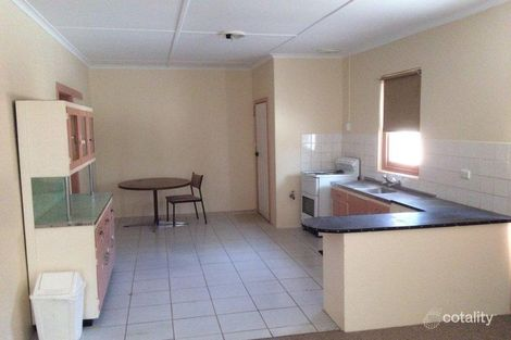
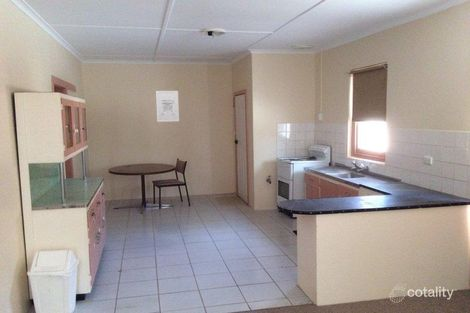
+ wall art (167, 106)
